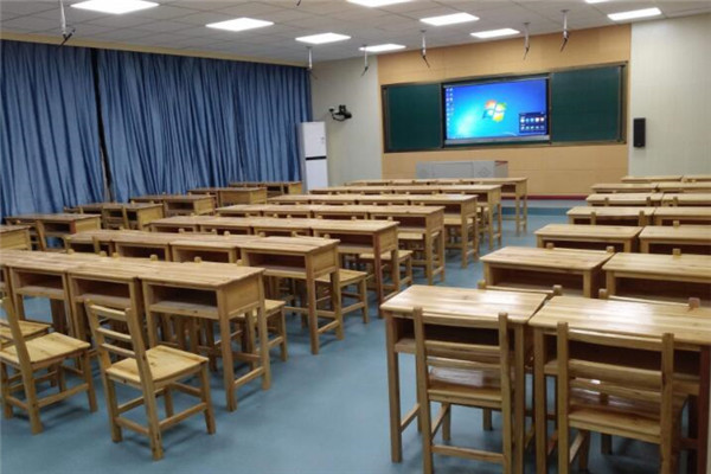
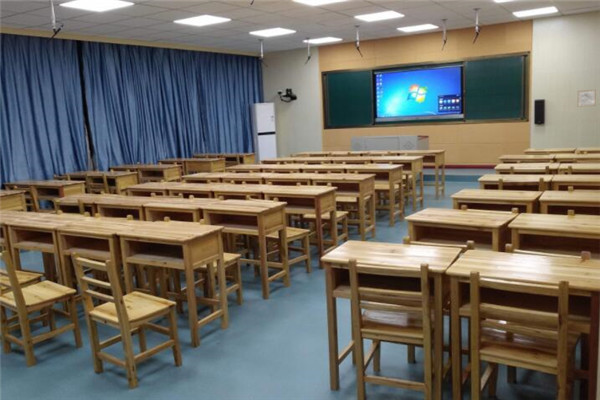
+ wall art (586, 98)
